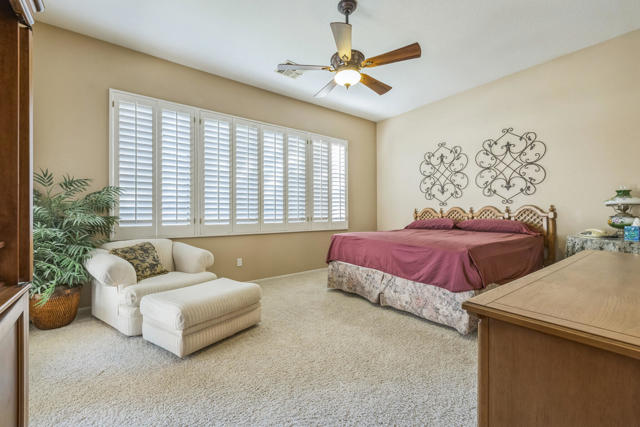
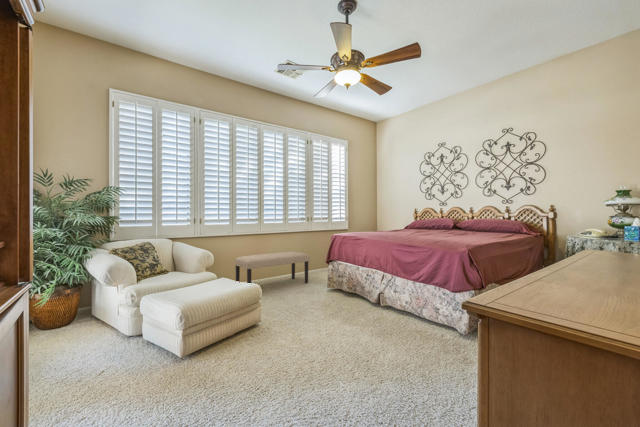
+ bench (273, 265)
